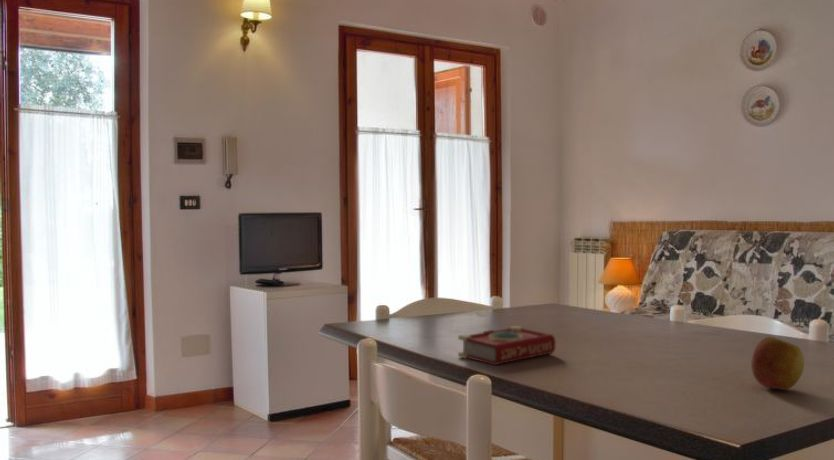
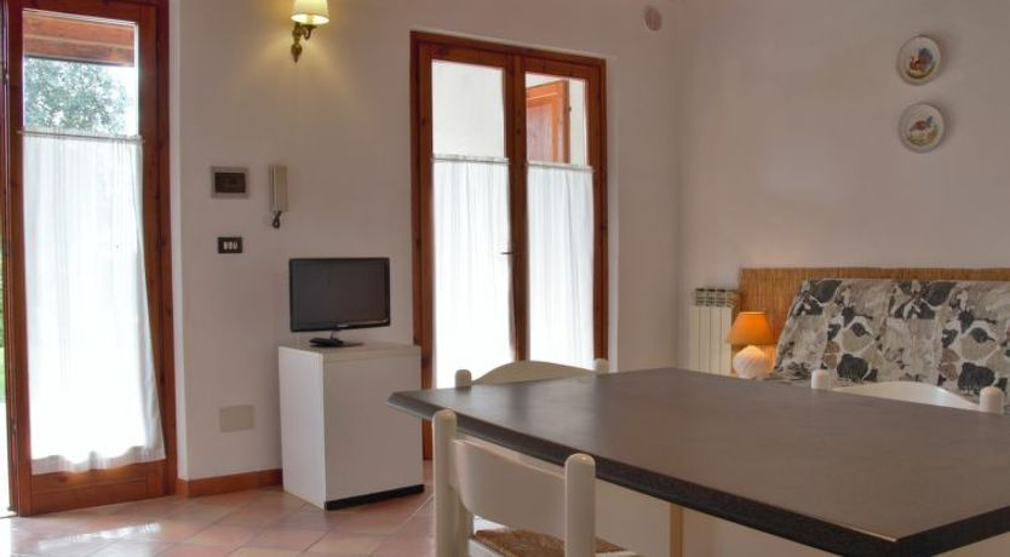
- apple (776, 362)
- book (509, 342)
